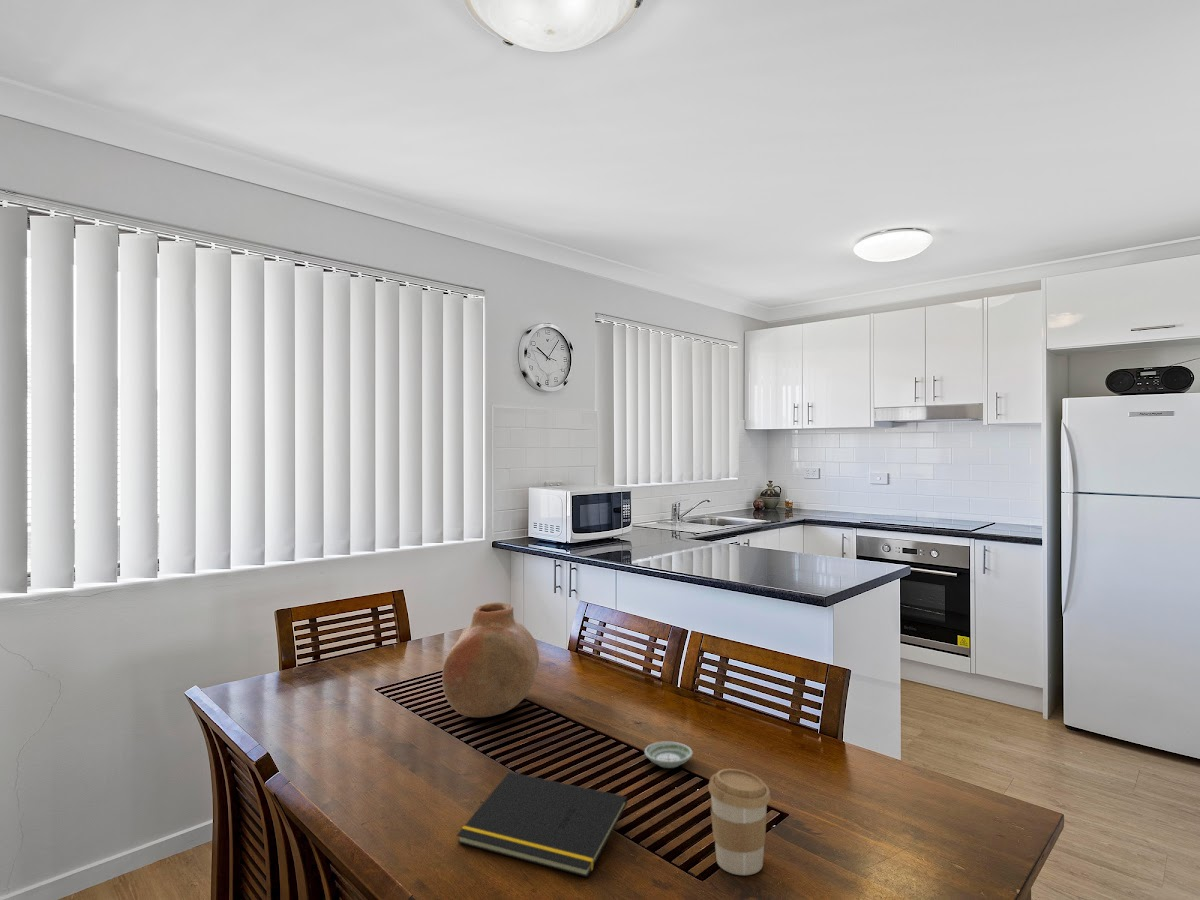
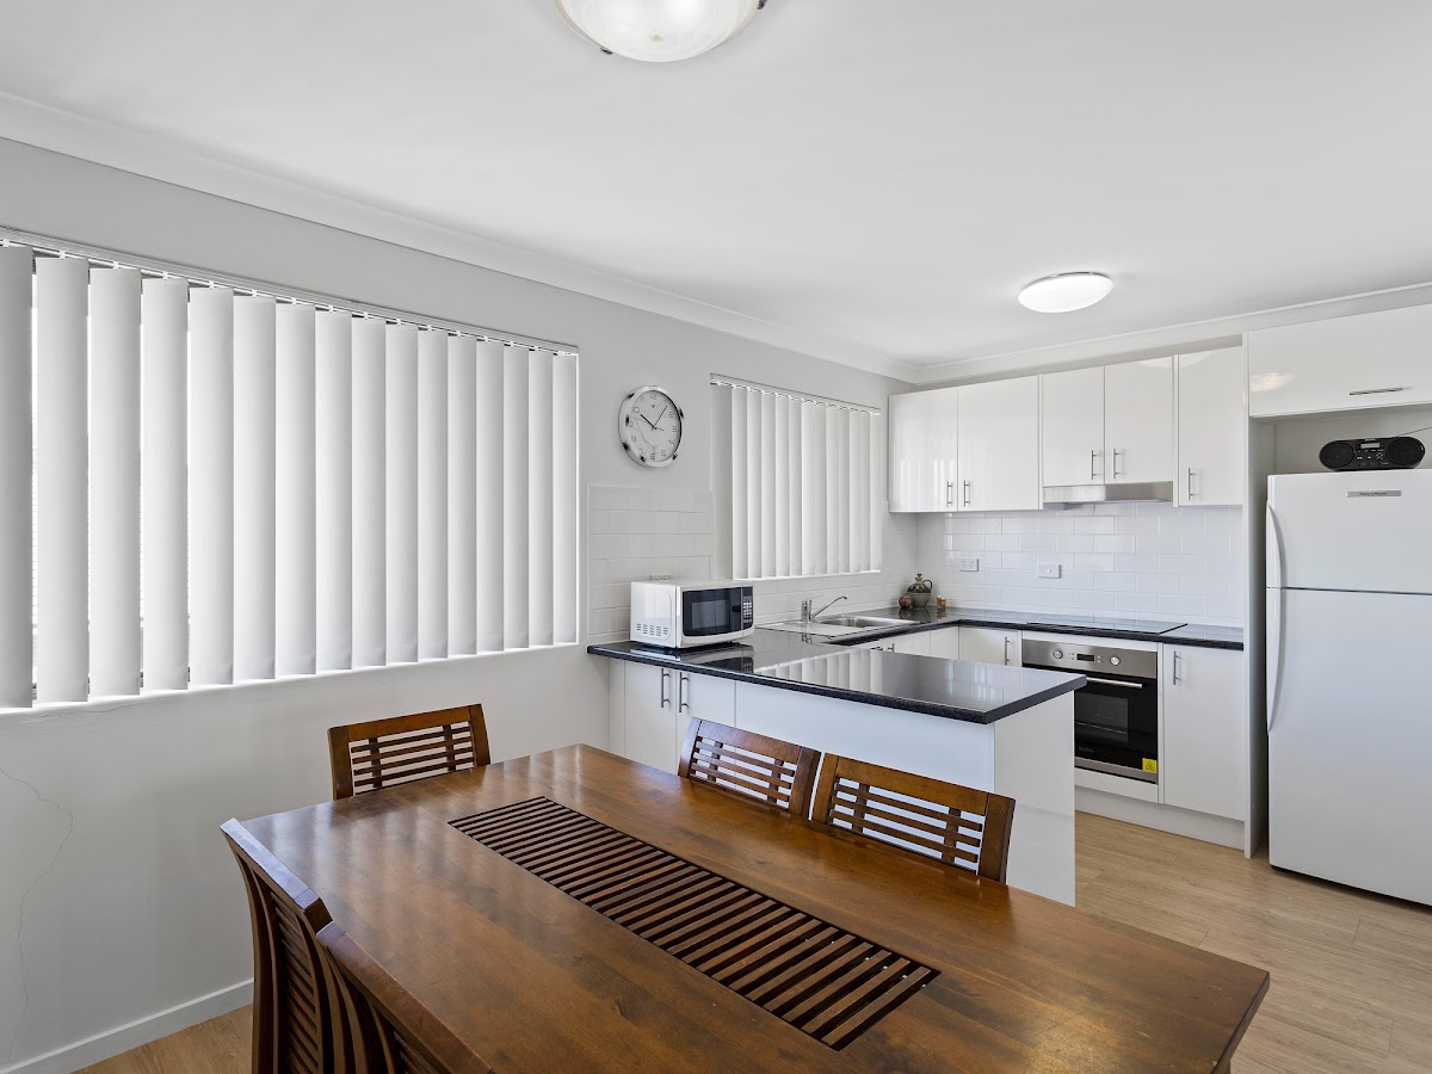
- saucer (668, 756)
- vase (493, 657)
- coffee cup (739, 818)
- notepad (544, 819)
